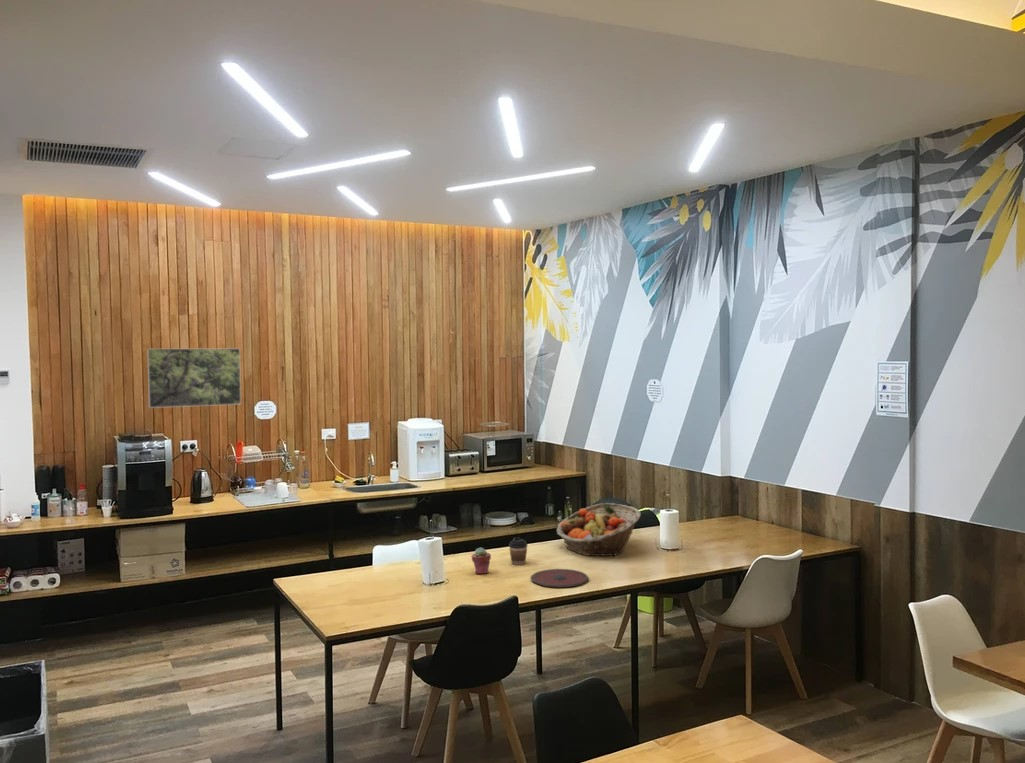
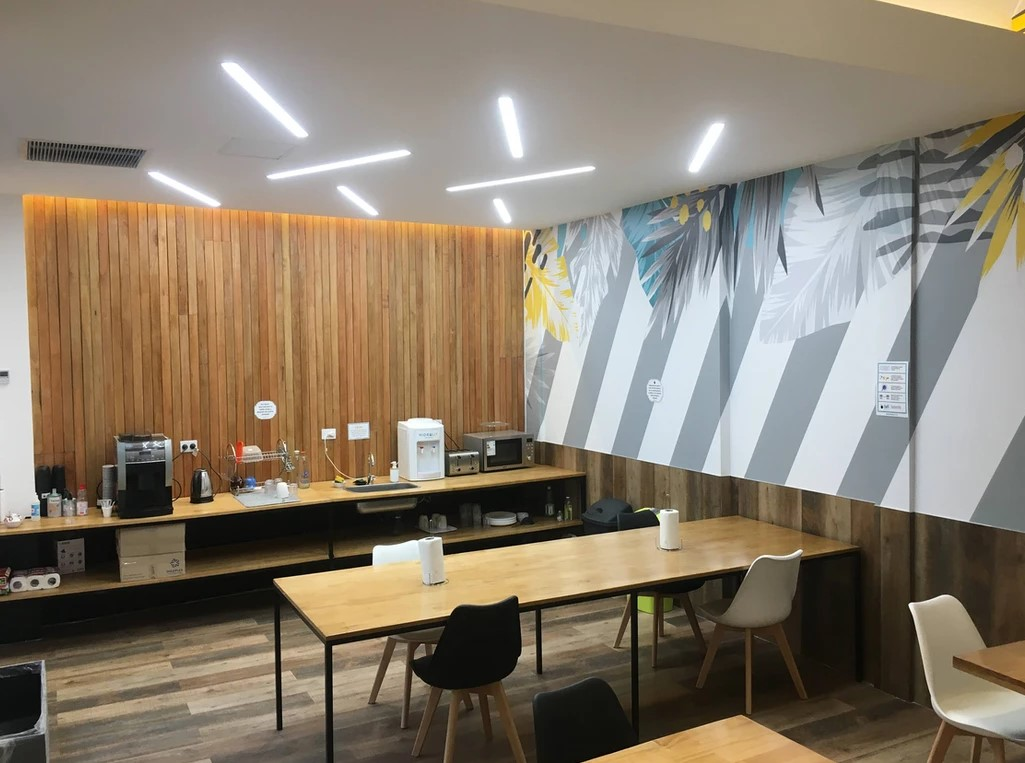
- potted succulent (481, 559)
- coffee cup (518, 550)
- fruit basket (598, 528)
- plate (559, 576)
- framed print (195, 377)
